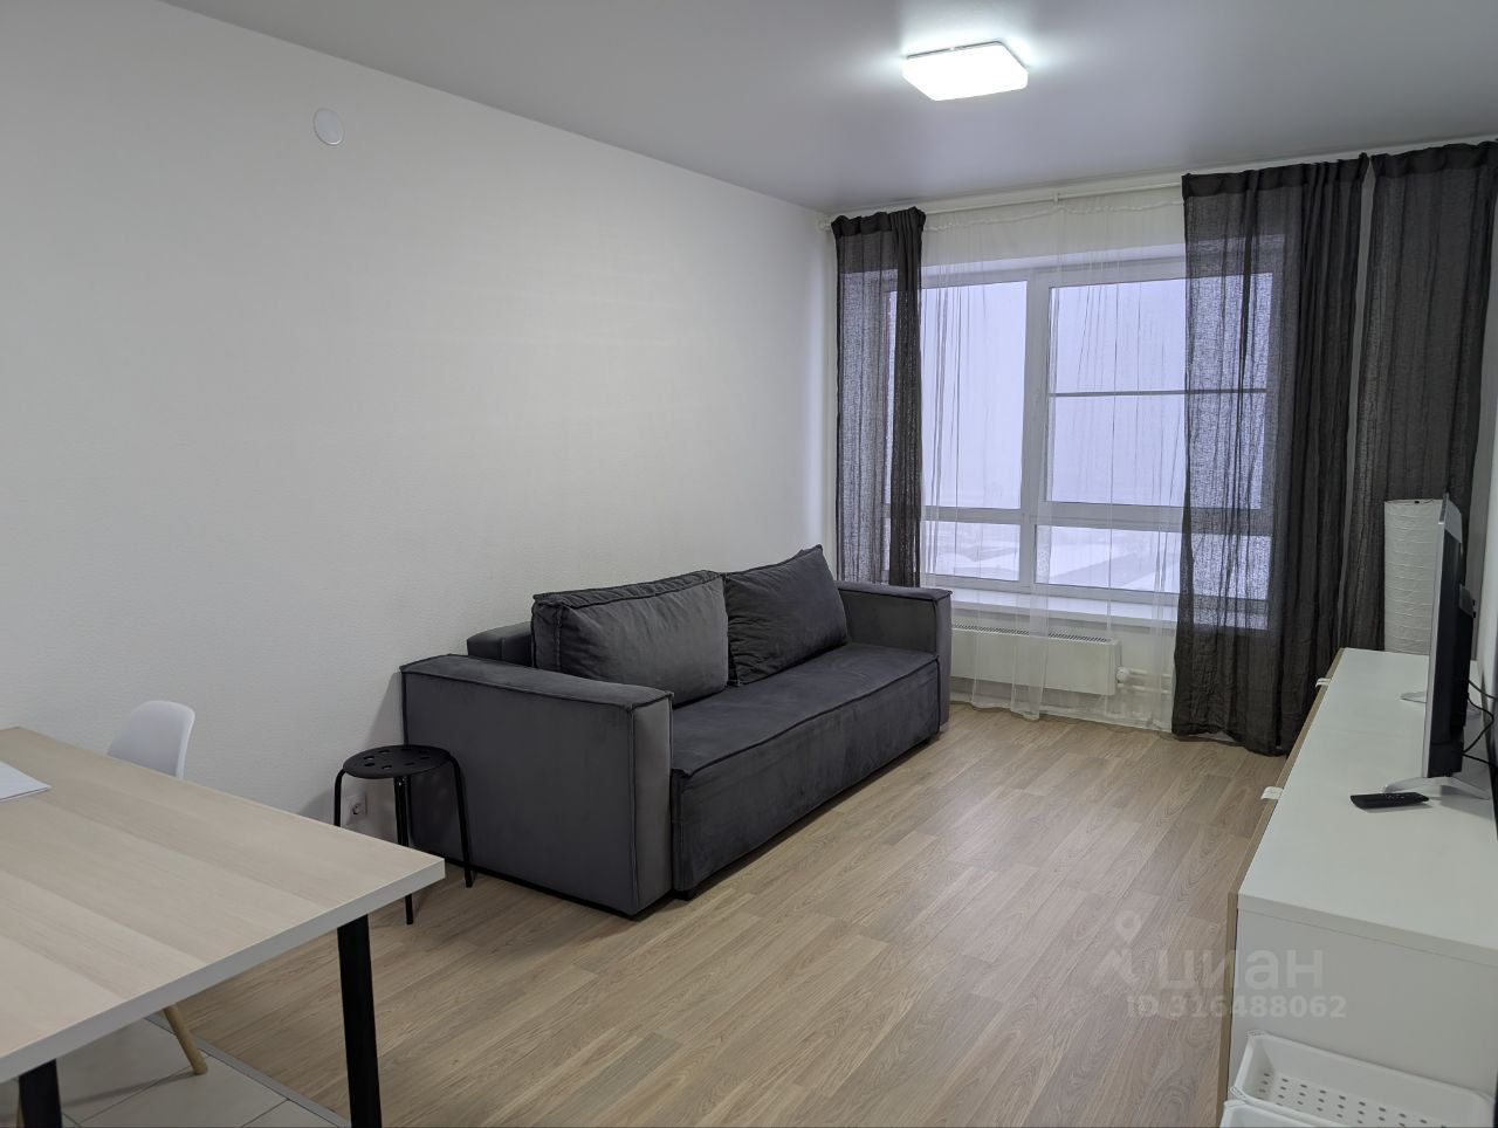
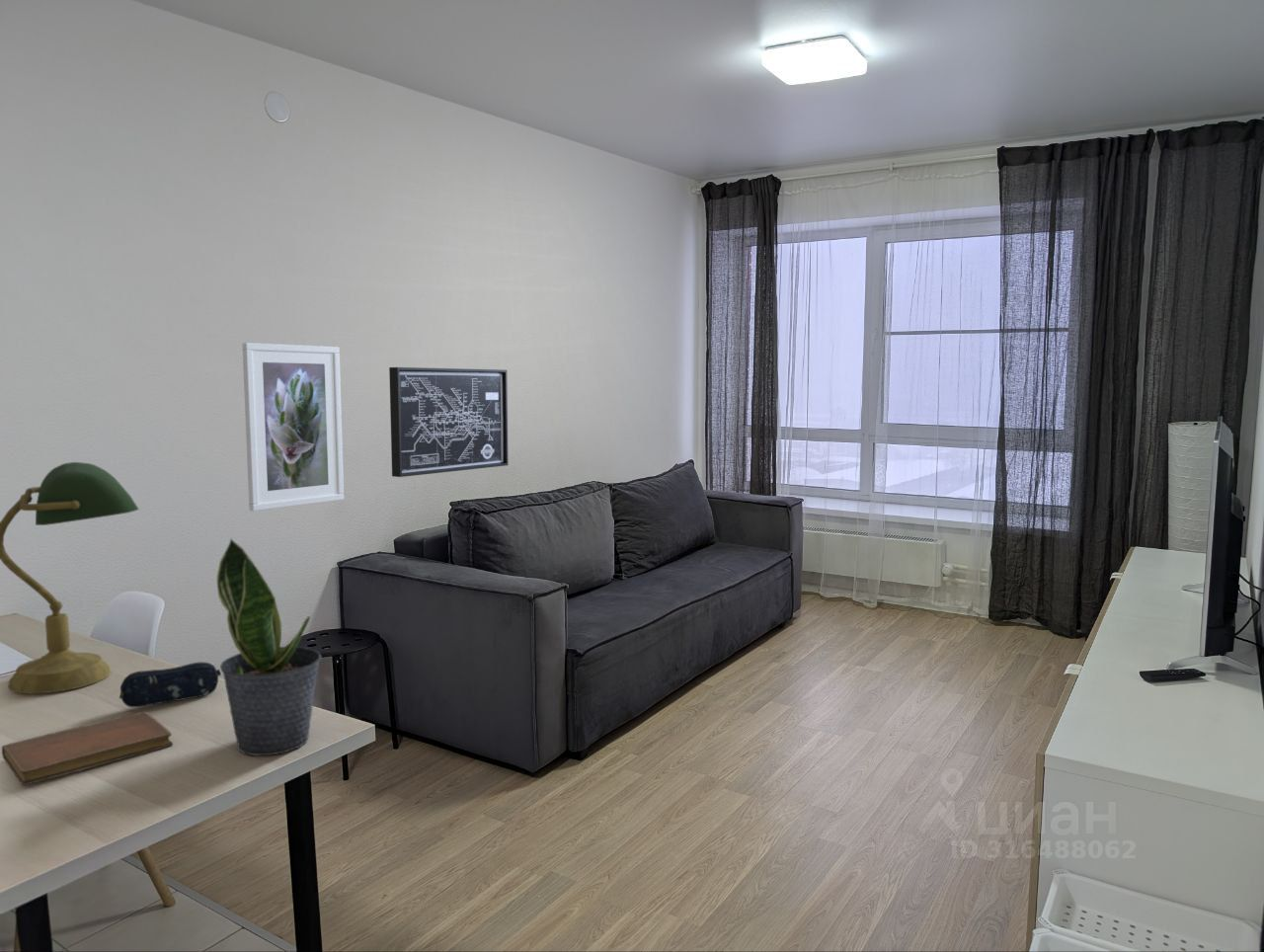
+ potted plant (271, 641)
+ pencil case (170, 684)
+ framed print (295, 426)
+ notebook (88, 745)
+ wall art (452, 420)
+ desk lamp (49, 593)
